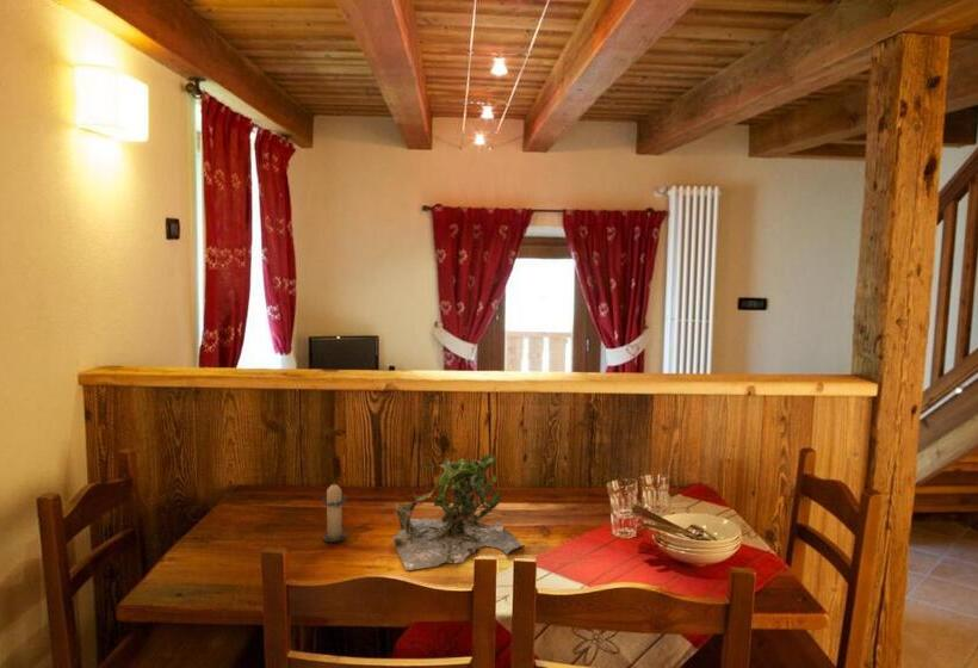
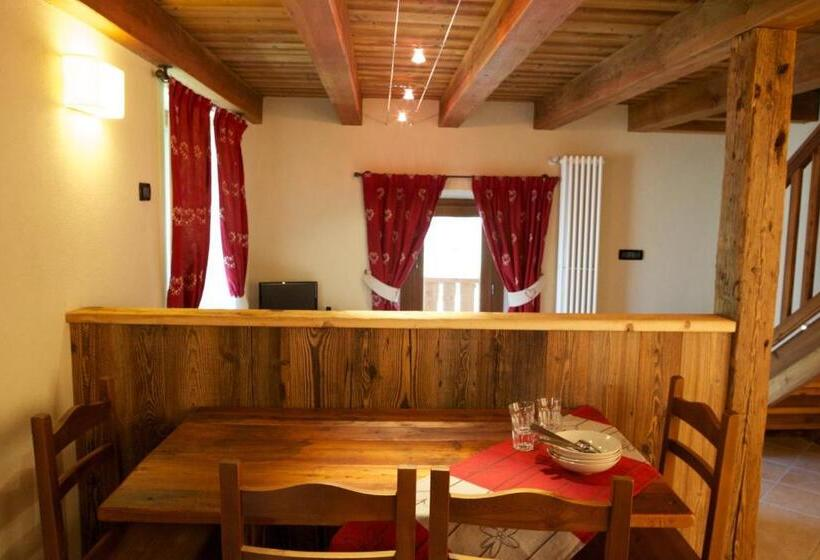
- plant (453, 500)
- candle (334, 509)
